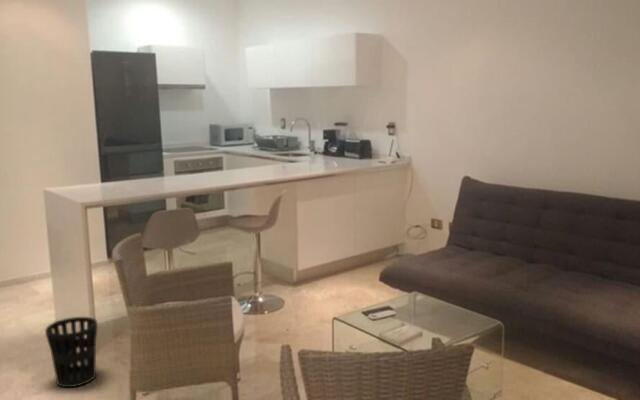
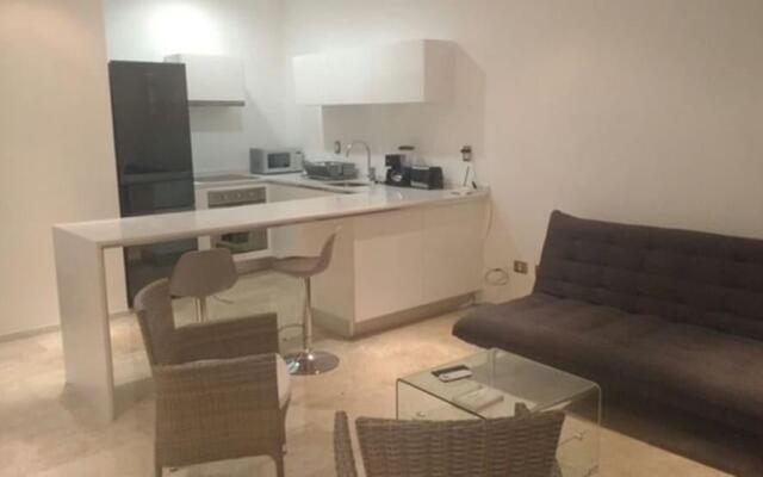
- wastebasket (74, 351)
